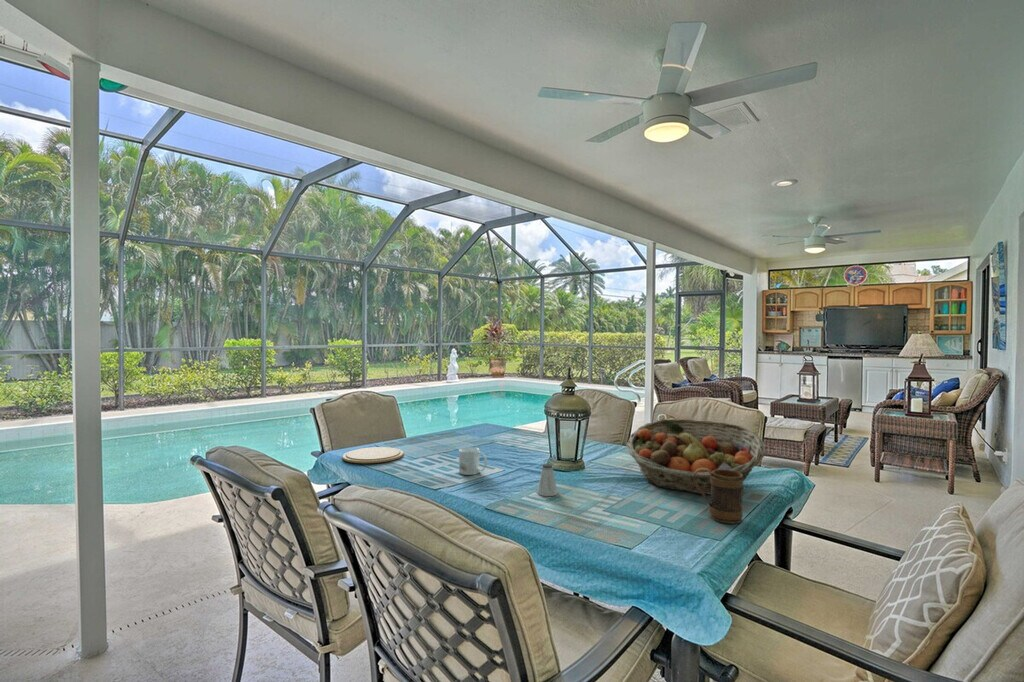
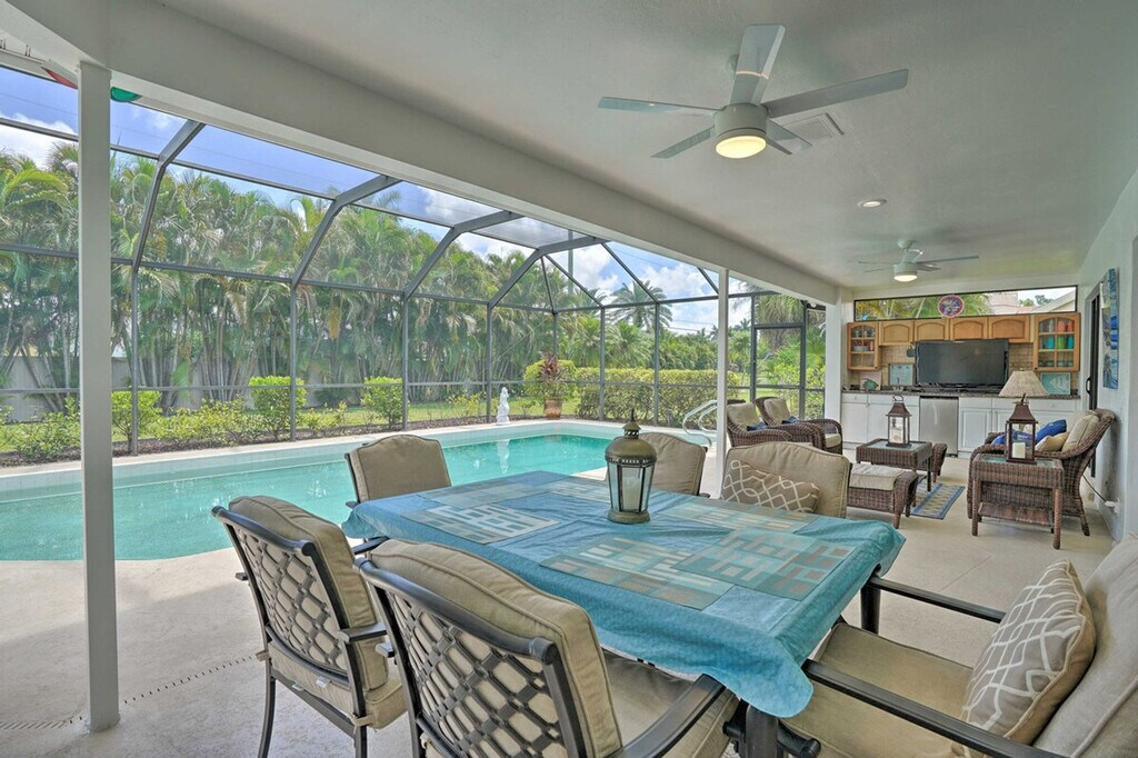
- saltshaker (547, 478)
- mug (717, 493)
- fruit basket (692, 454)
- mug (473, 461)
- plate (373, 454)
